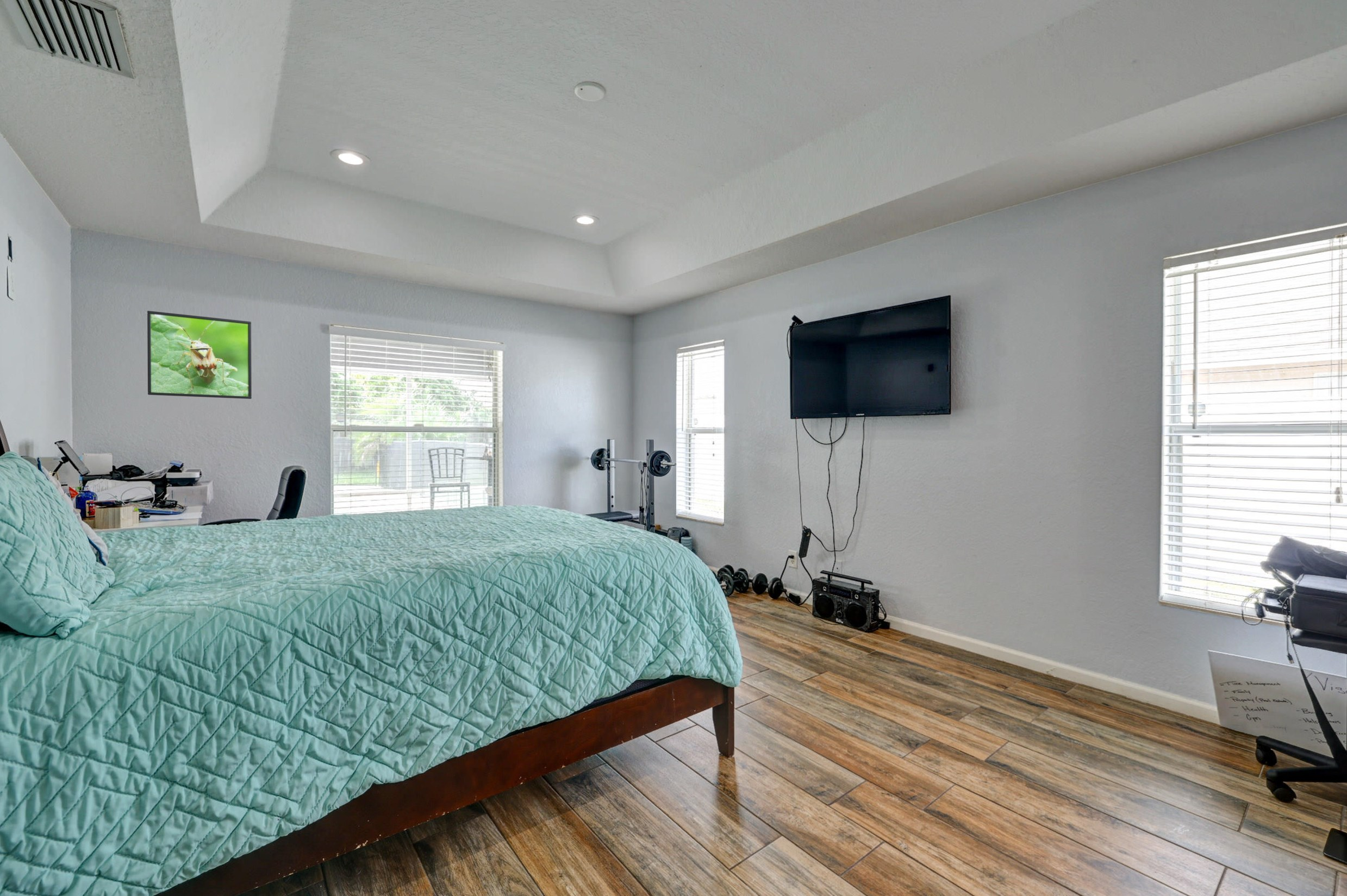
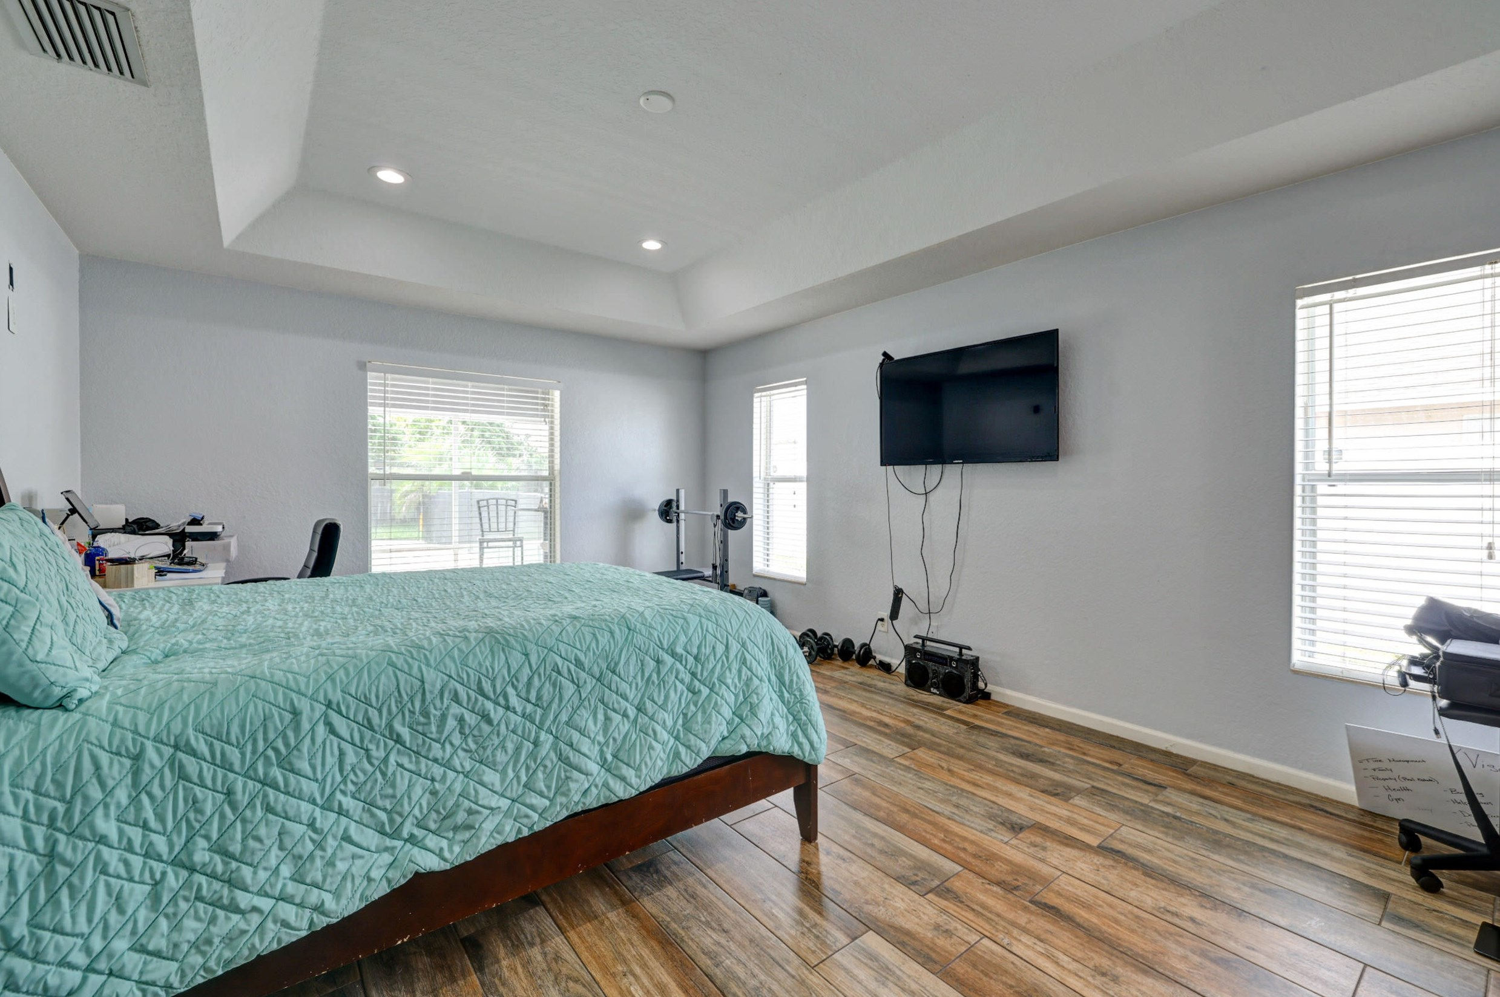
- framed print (202, 356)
